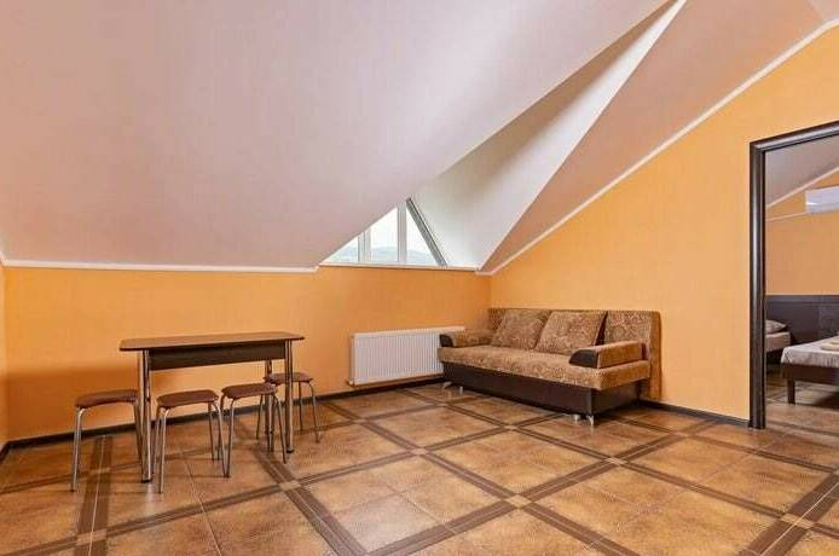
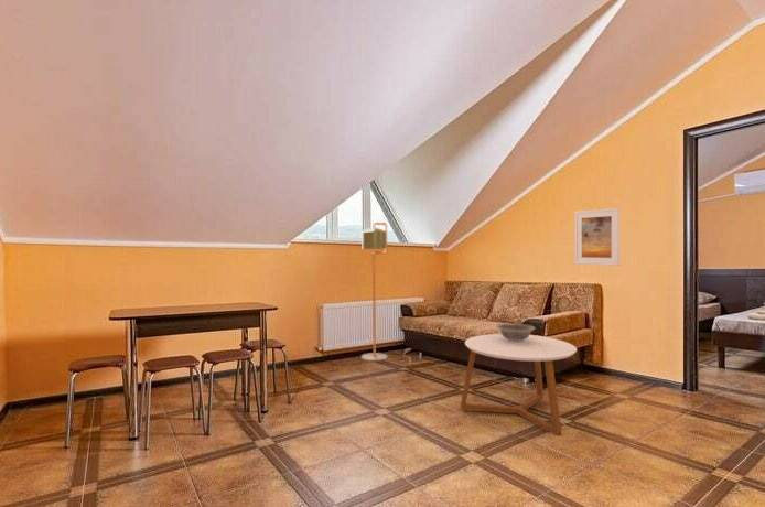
+ decorative bowl (515, 333)
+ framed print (596, 237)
+ floor lamp (374, 290)
+ coffee table (516, 359)
